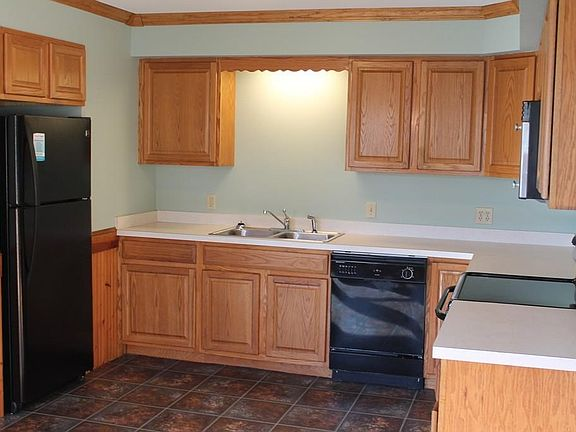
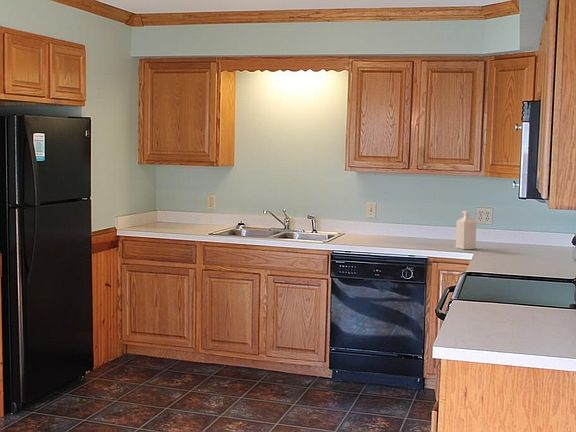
+ soap dispenser (466, 229)
